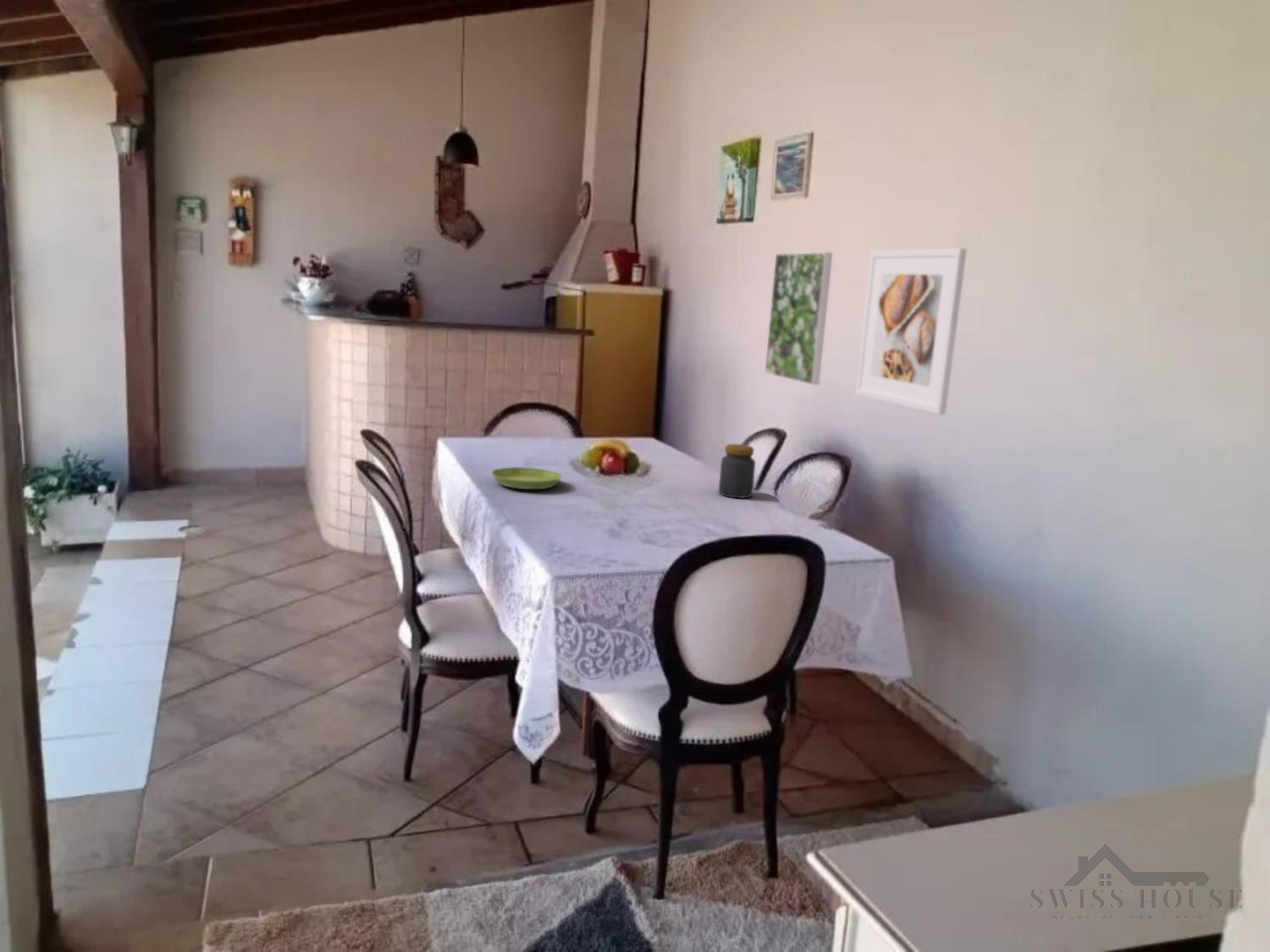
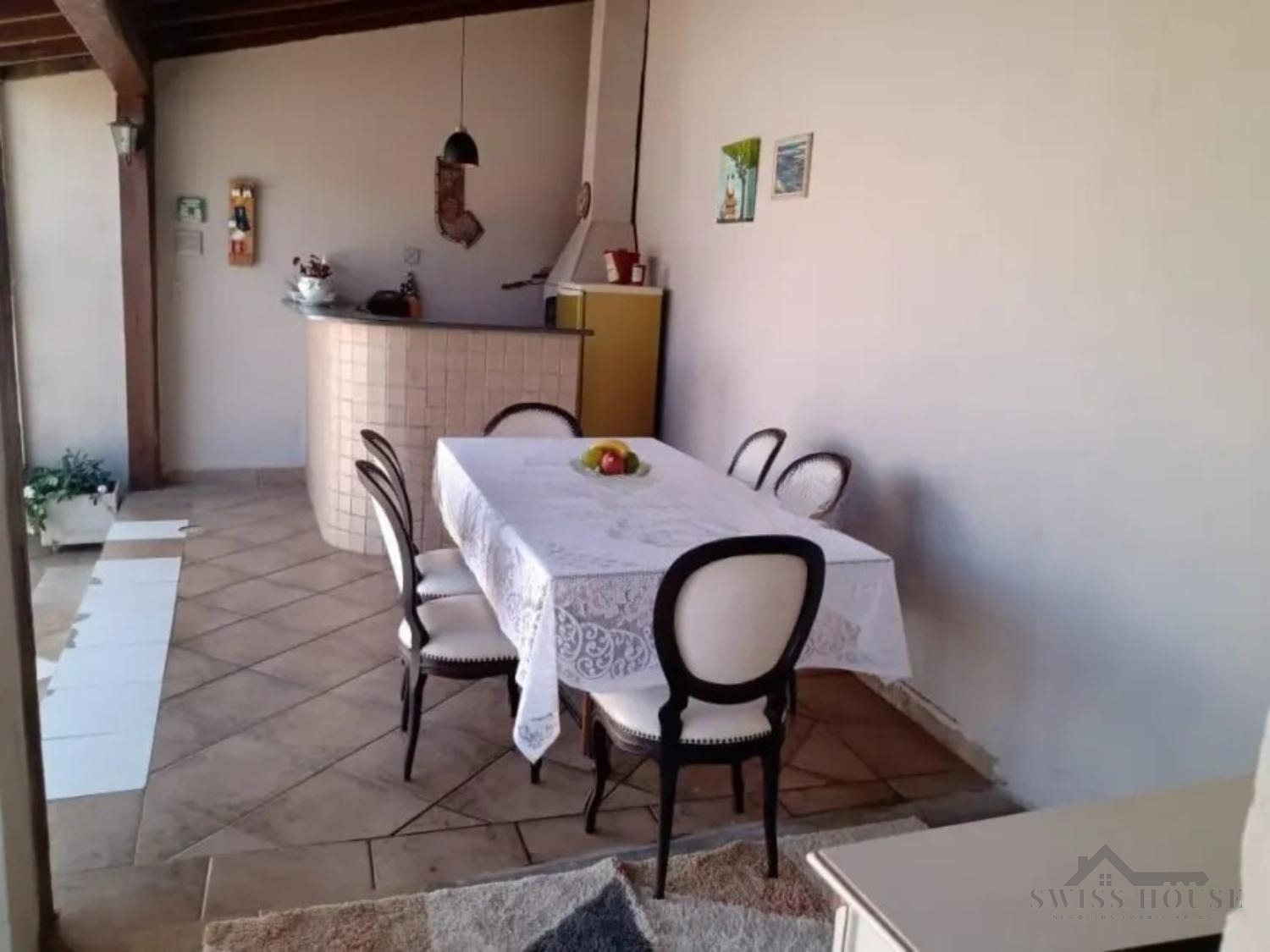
- saucer (526, 479)
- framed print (796, 316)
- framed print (906, 327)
- jar (737, 470)
